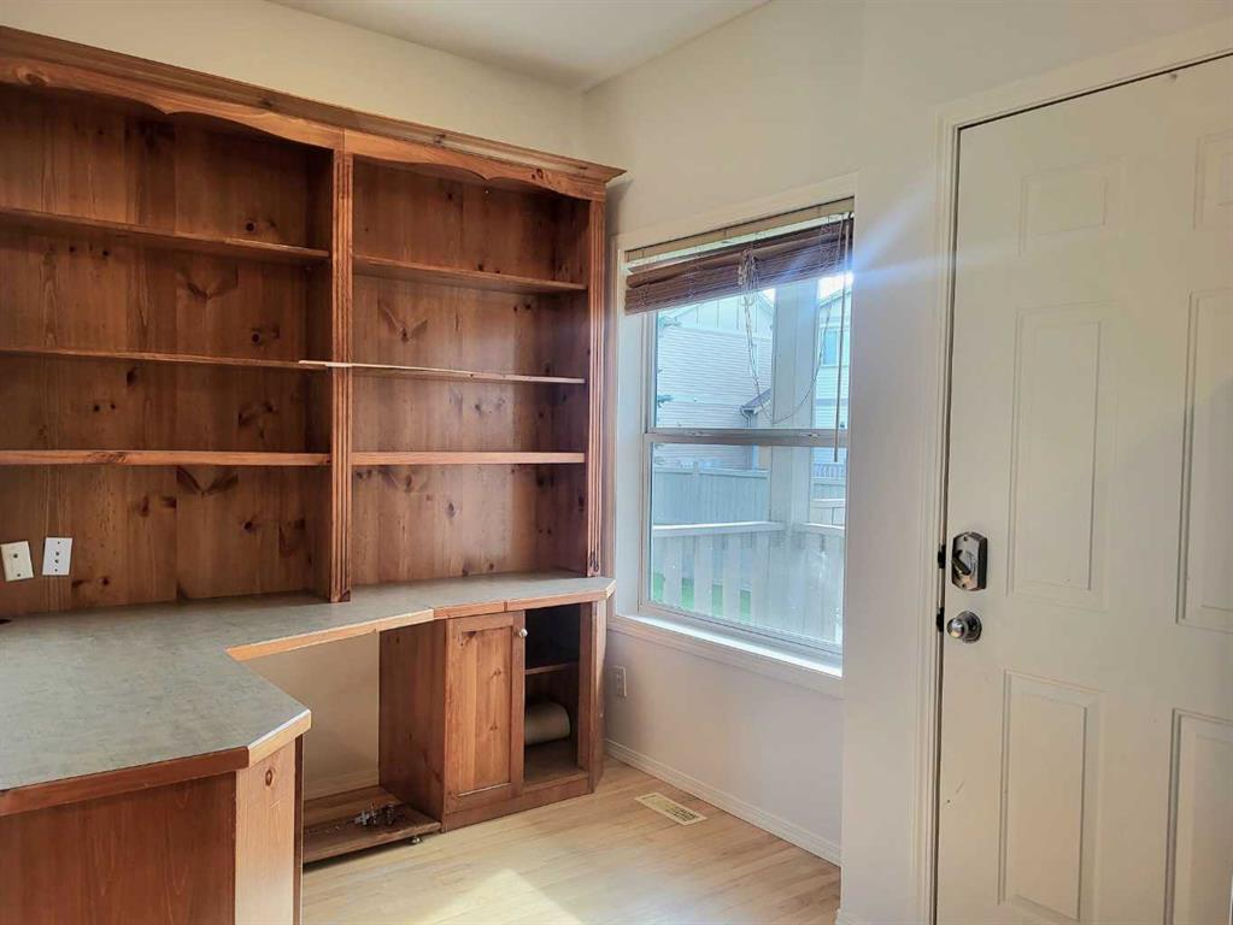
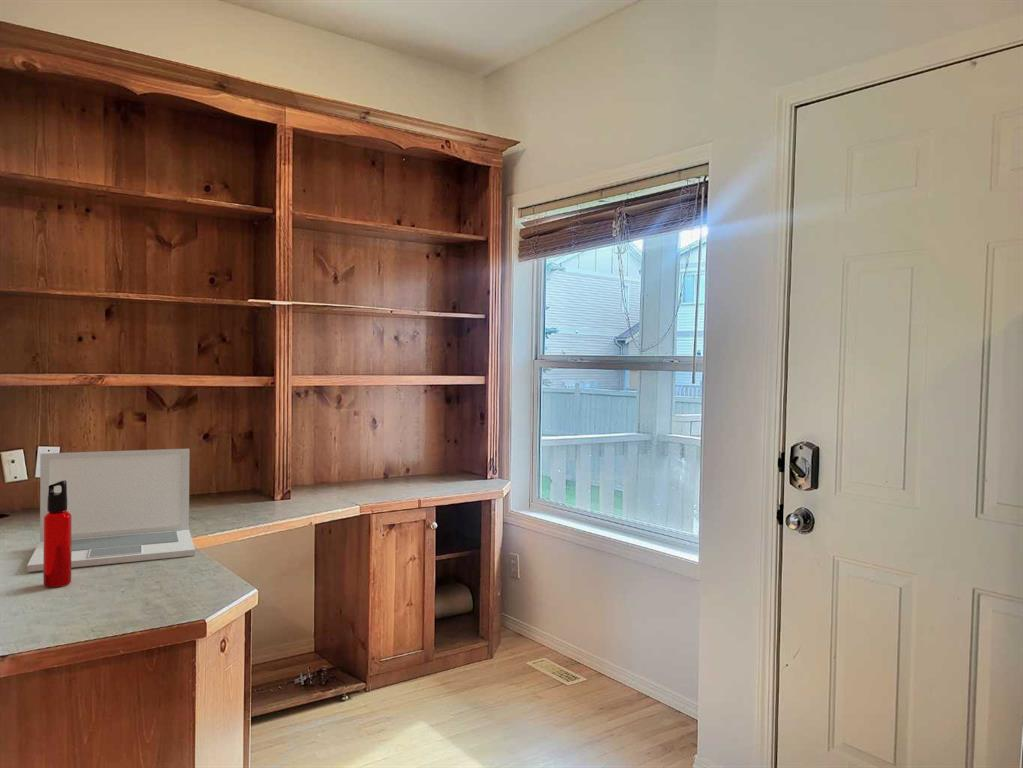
+ water bottle (57, 532)
+ laptop (116, 503)
